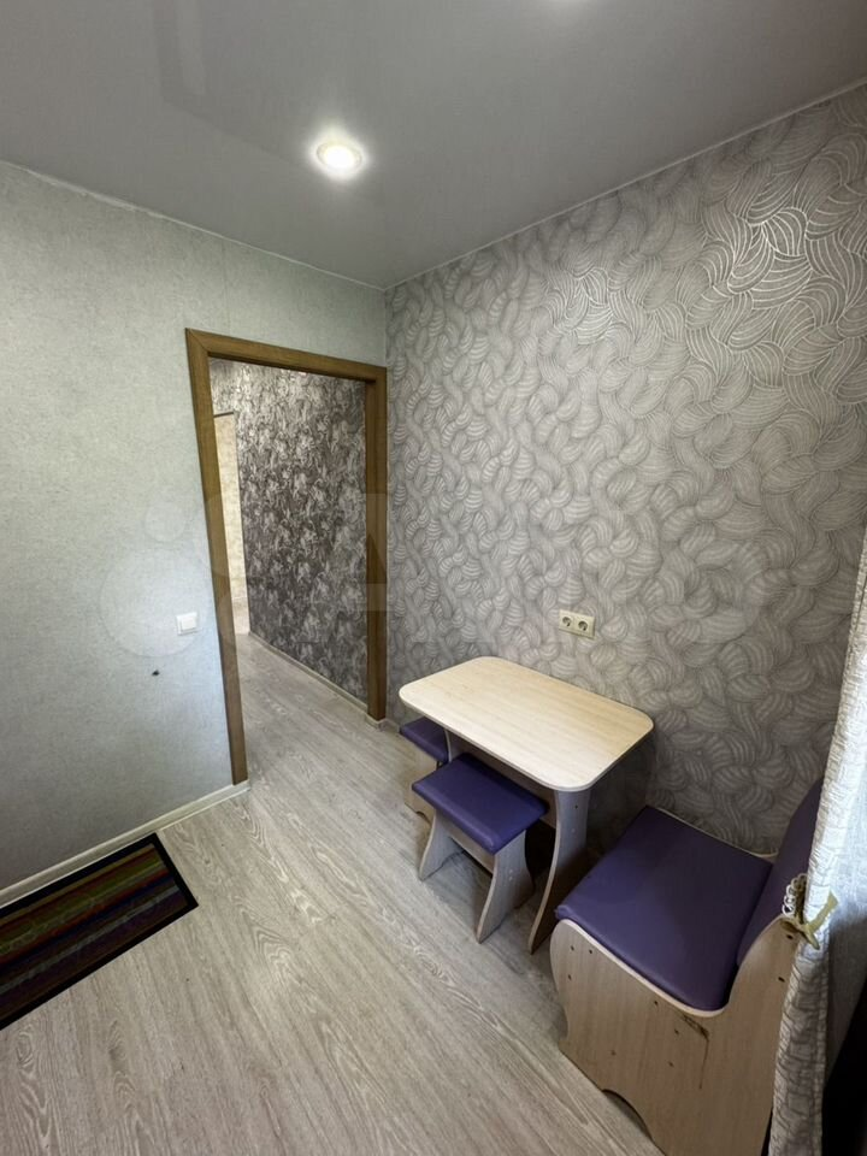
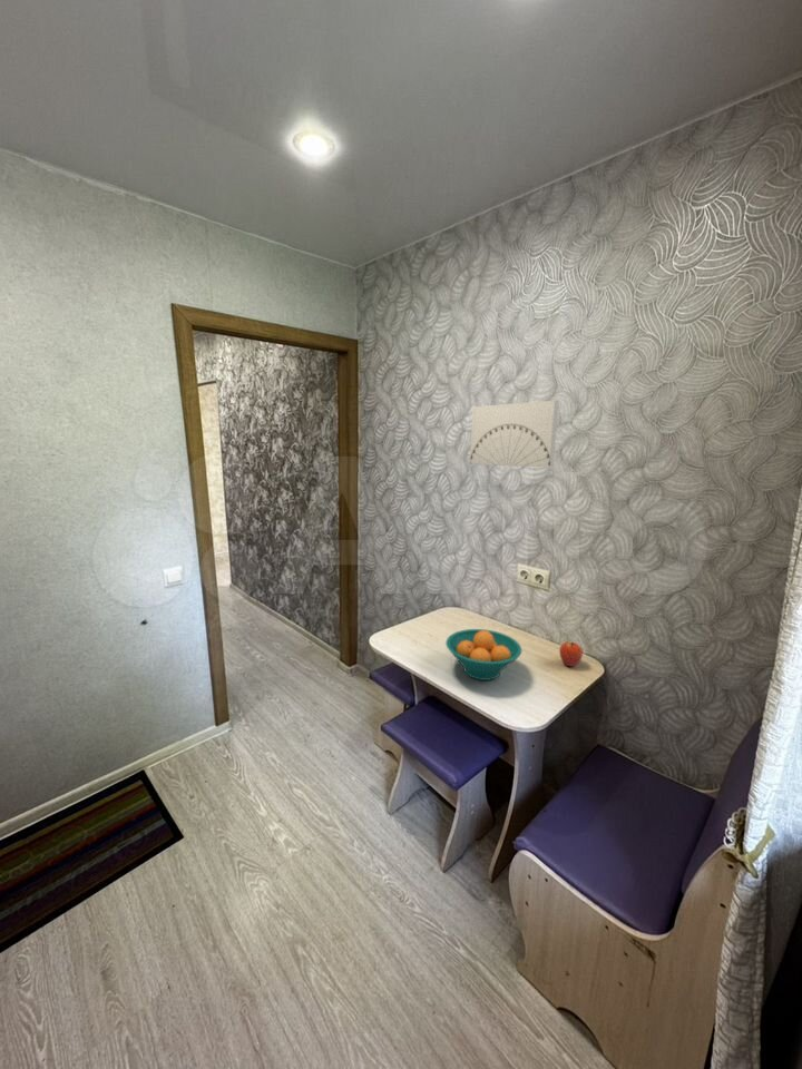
+ apple (570, 653)
+ wall art (510, 434)
+ fruit bowl (482, 651)
